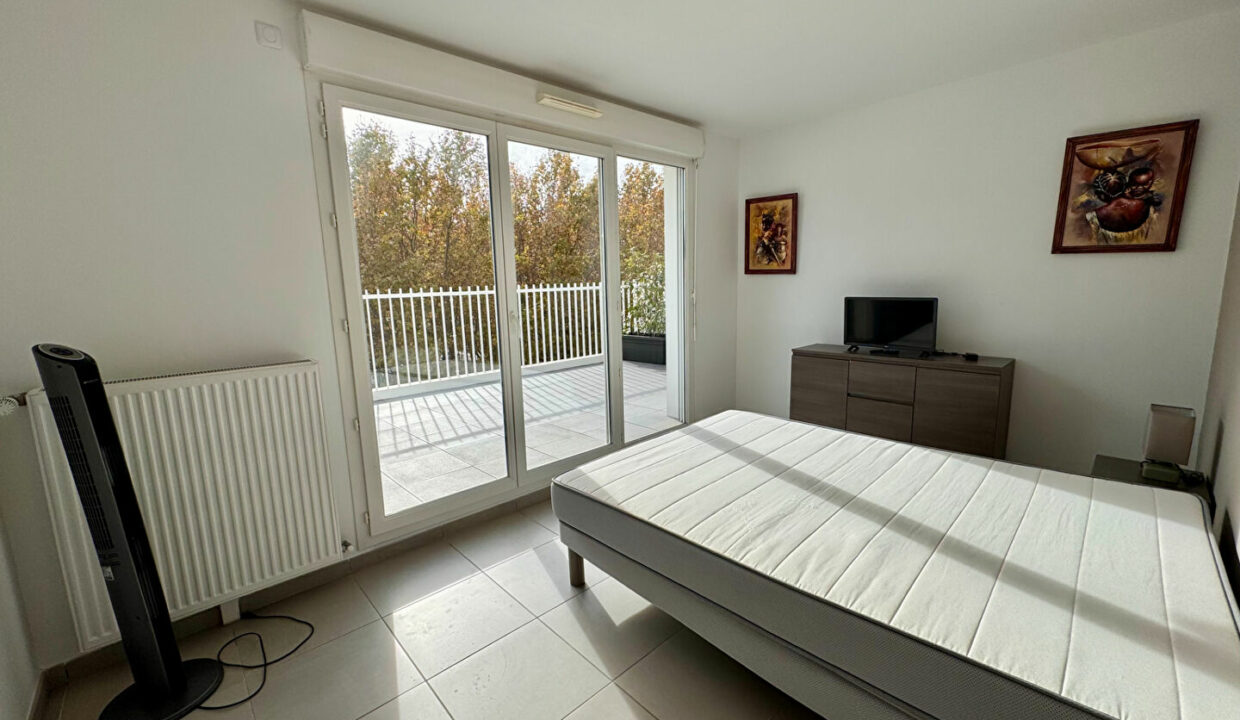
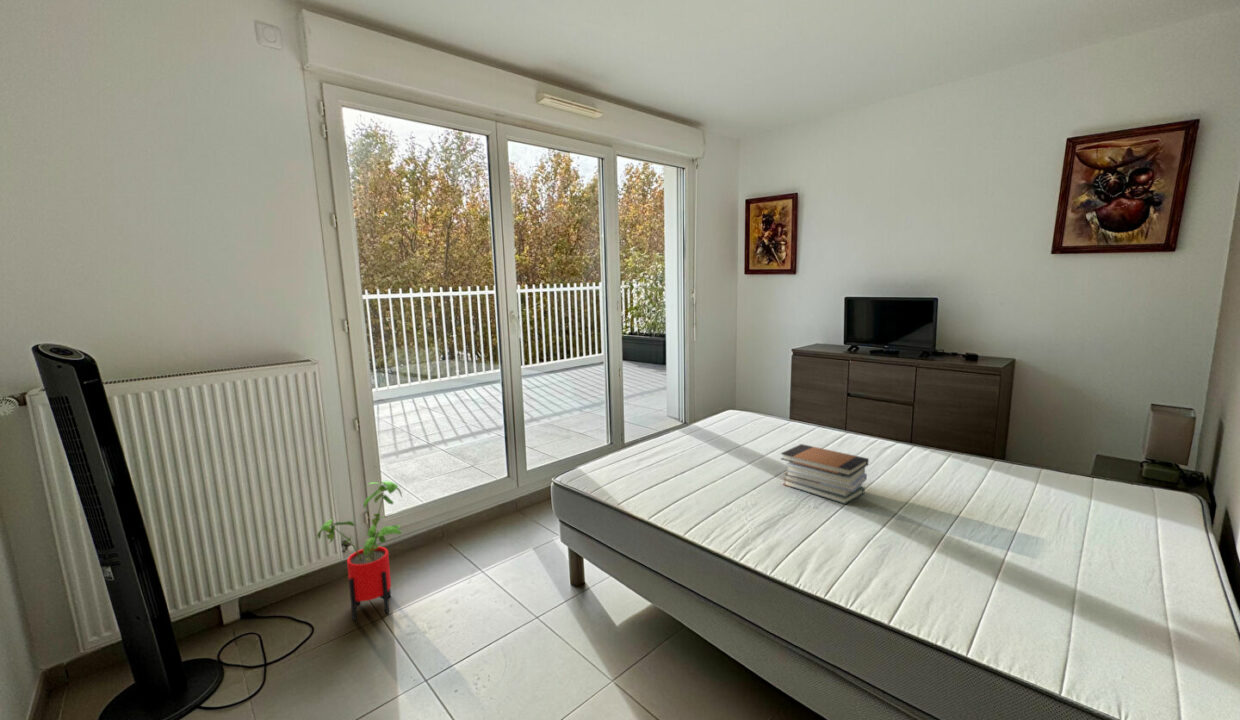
+ book stack (824, 472)
+ house plant (373, 547)
